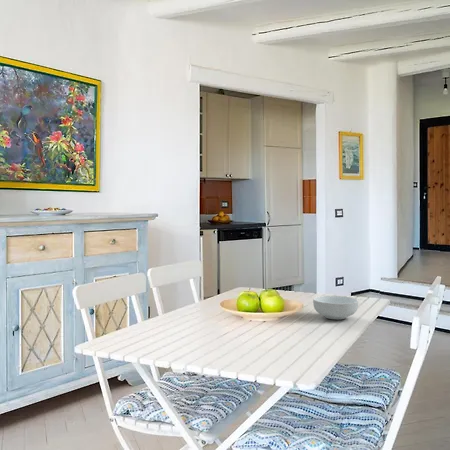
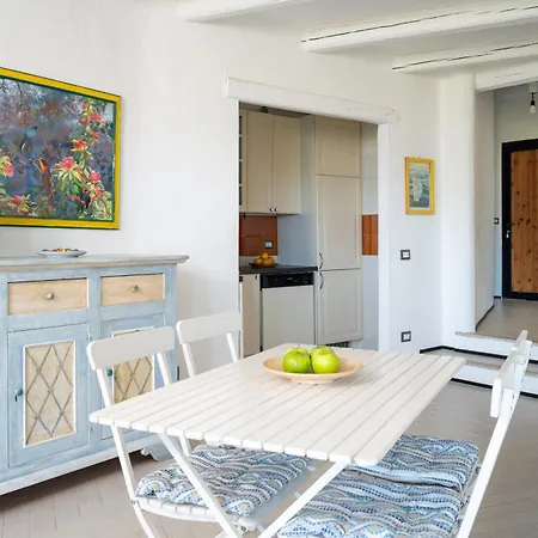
- cereal bowl (335, 308)
